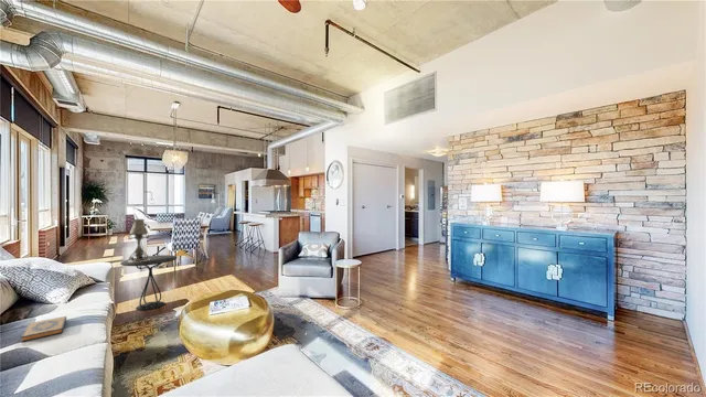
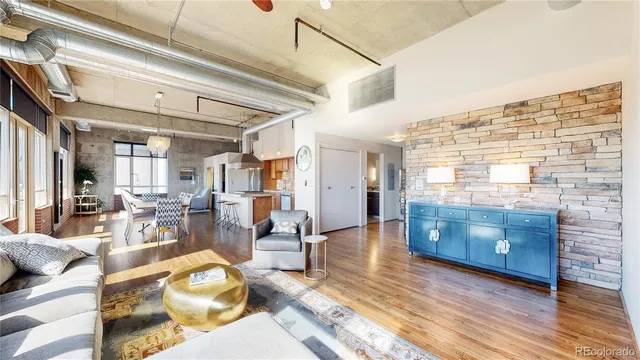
- table lamp (138, 239)
- hardback book (45, 328)
- side table (151, 282)
